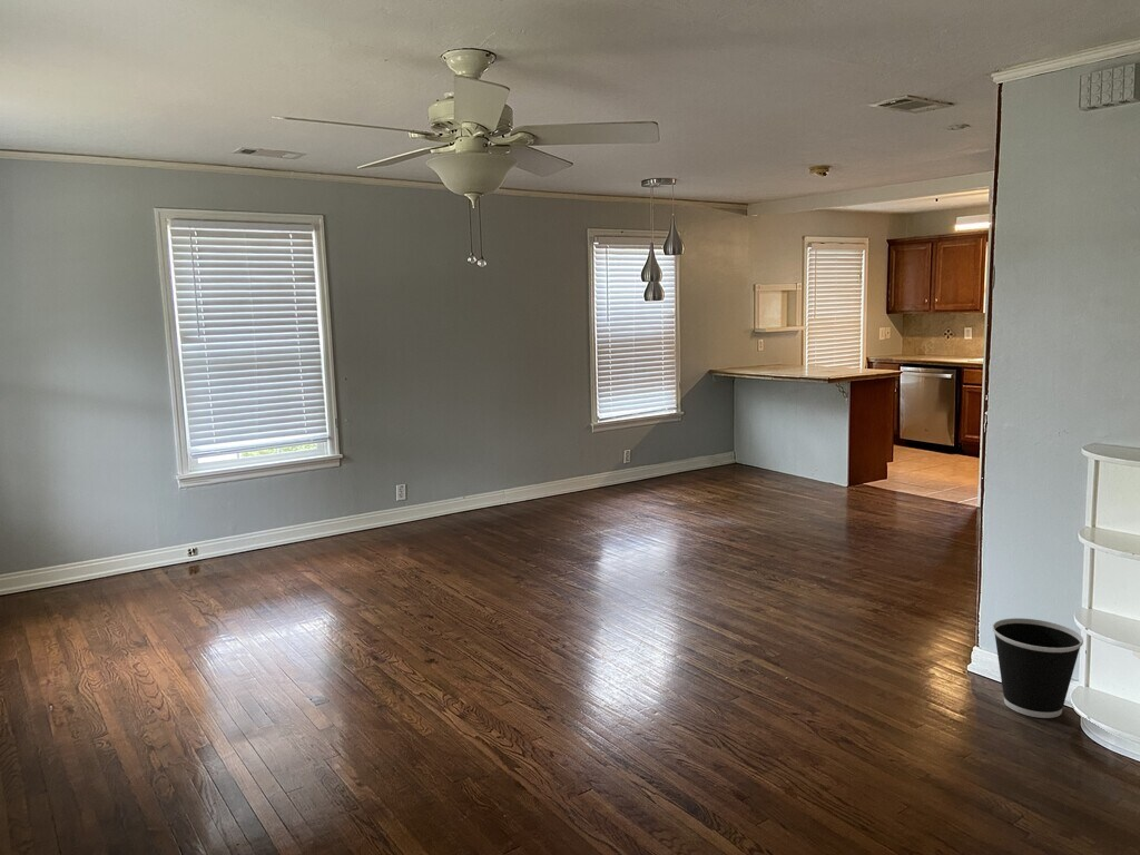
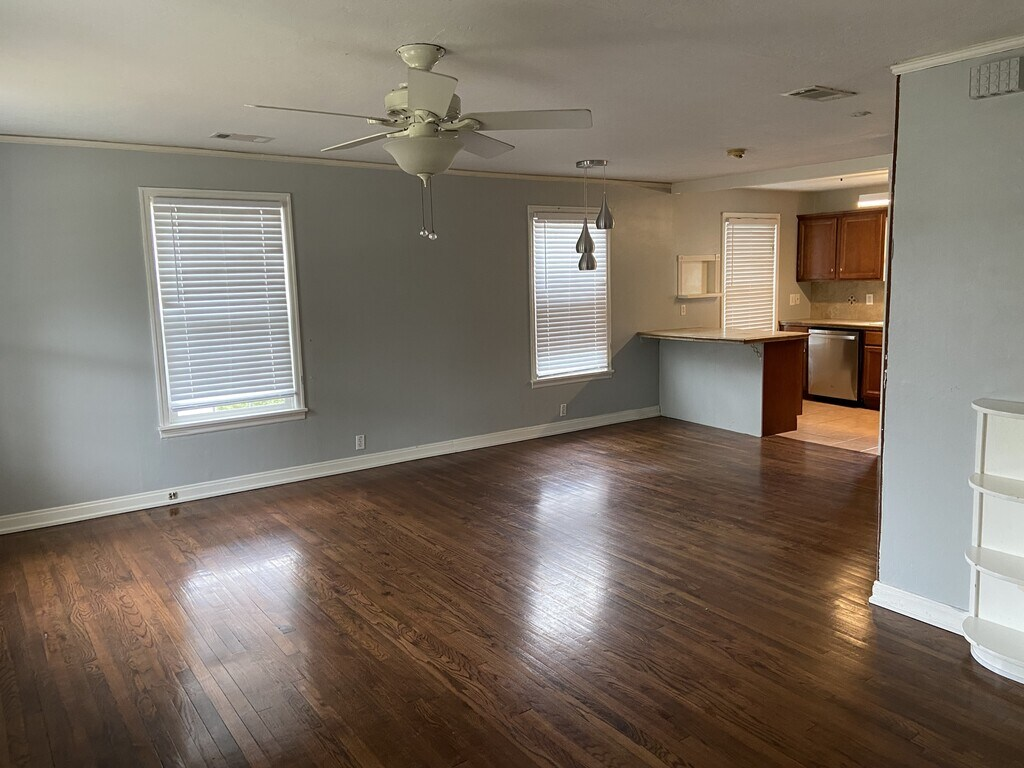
- wastebasket (1034, 669)
